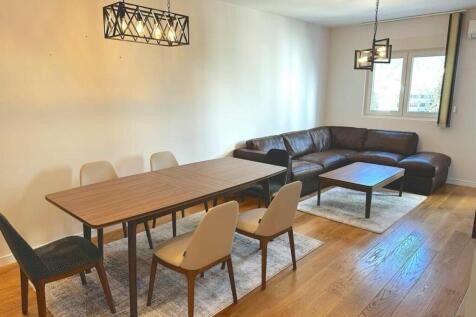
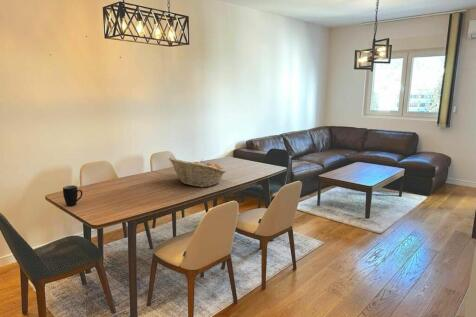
+ fruit basket (197, 169)
+ mug (73, 196)
